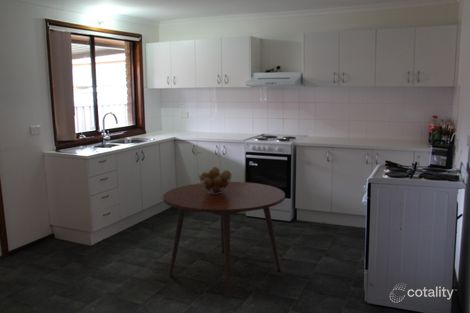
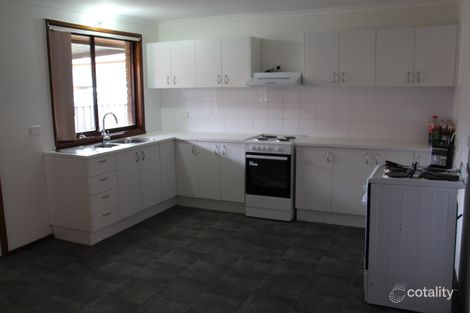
- fruit basket (215, 179)
- dining table (224, 233)
